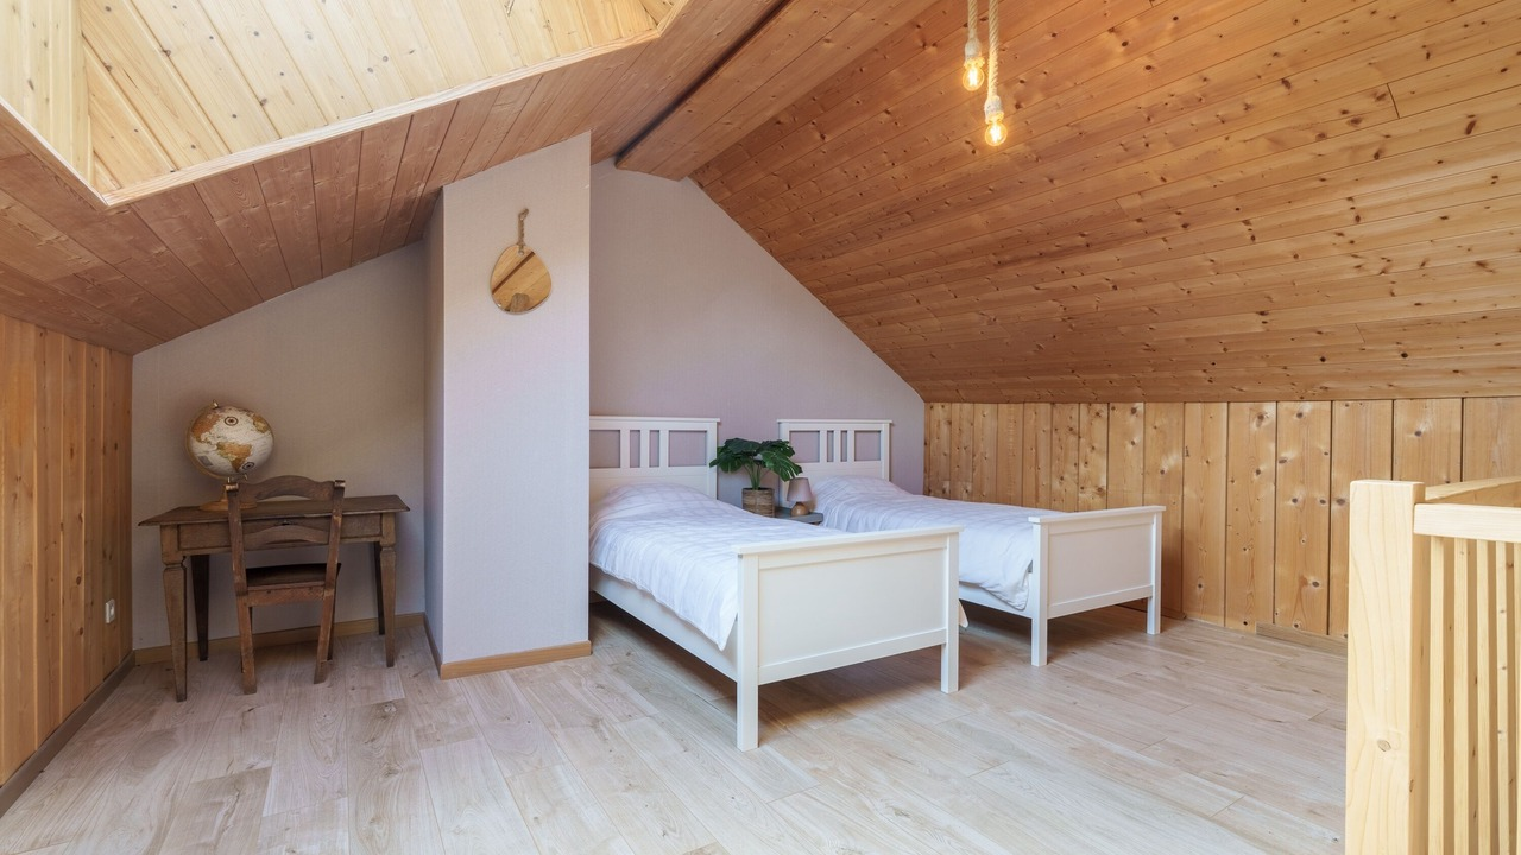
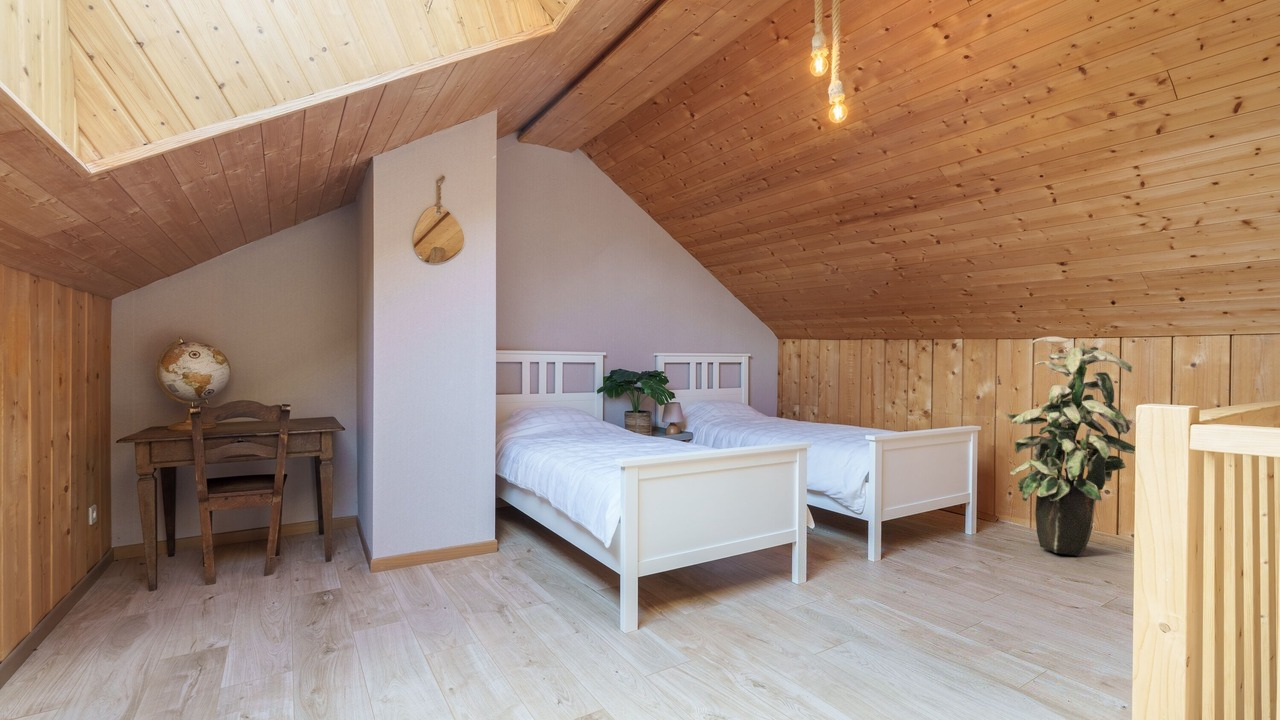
+ indoor plant (1065, 443)
